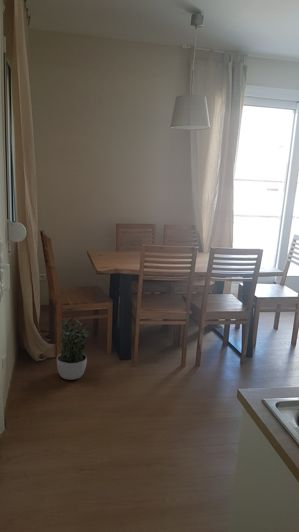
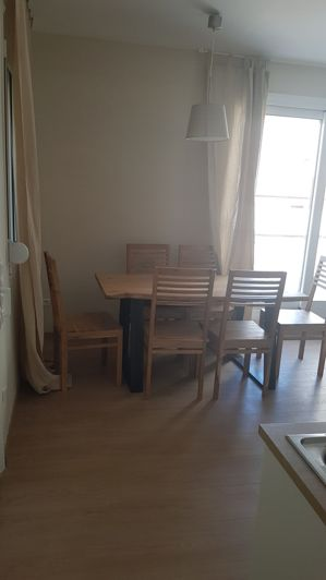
- potted plant (73, 347)
